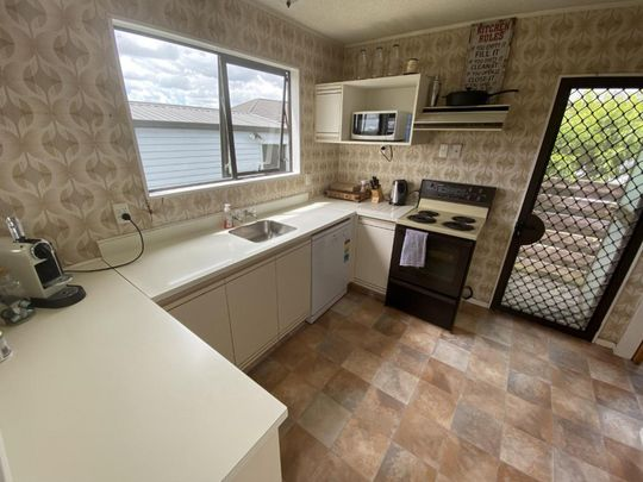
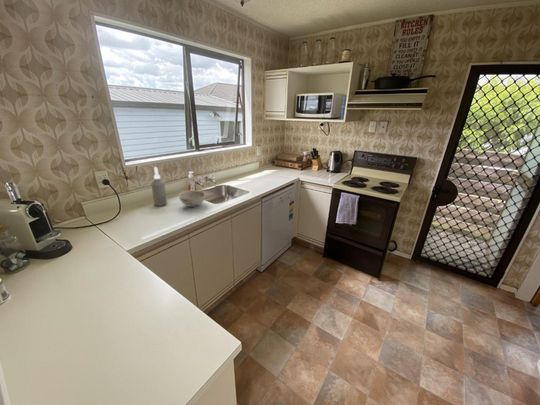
+ spray bottle (158, 186)
+ bowl (193, 200)
